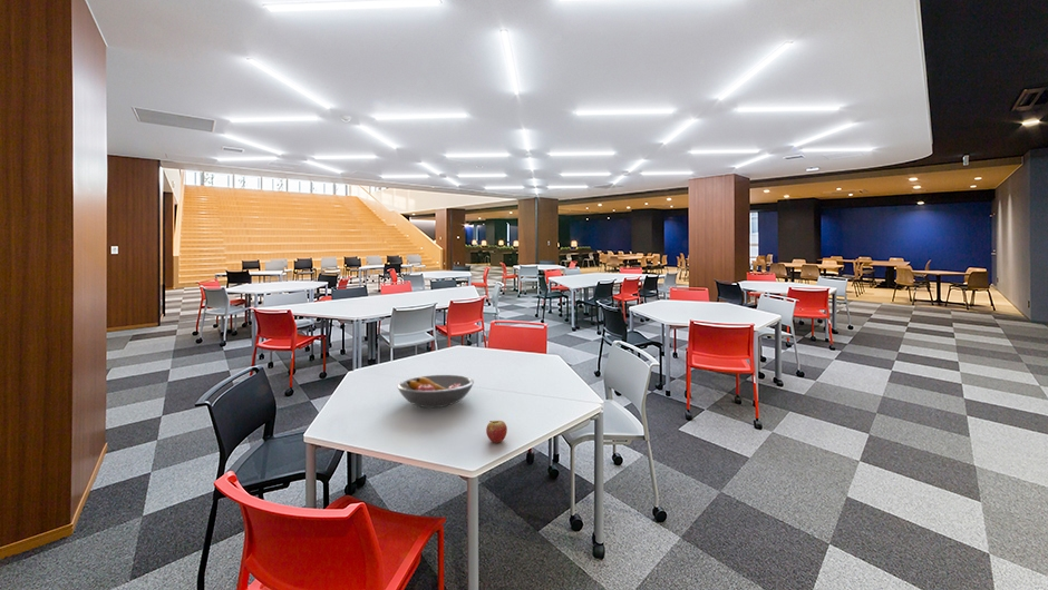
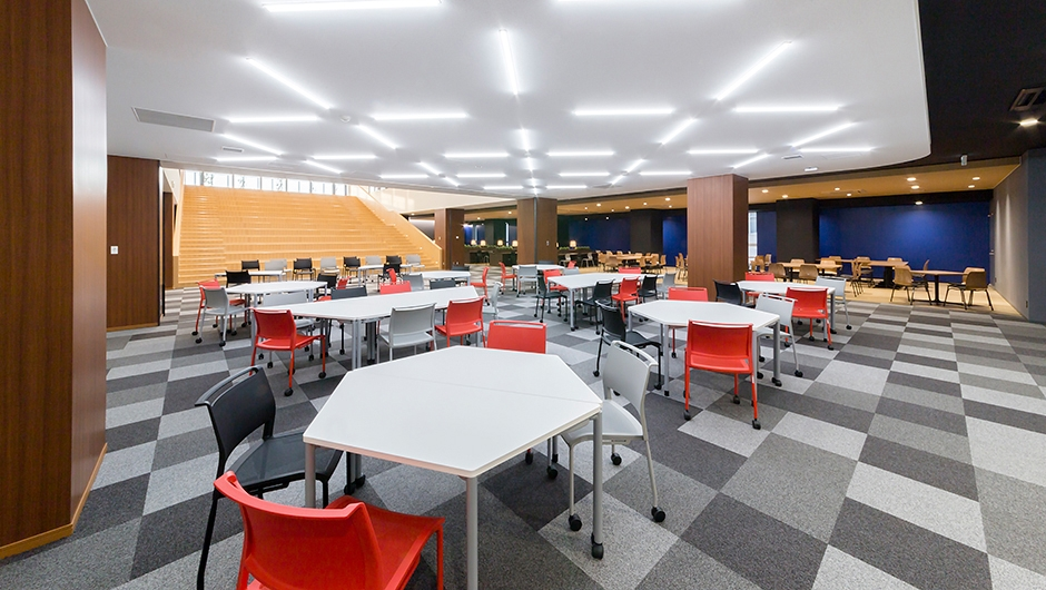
- fruit (496, 430)
- fruit bowl (436, 390)
